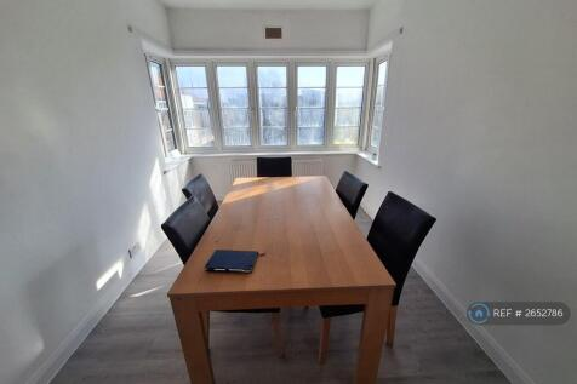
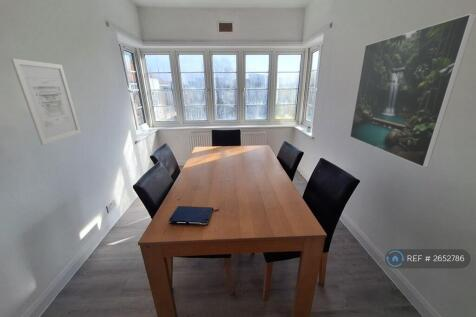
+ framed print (391, 96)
+ wall art (52, 102)
